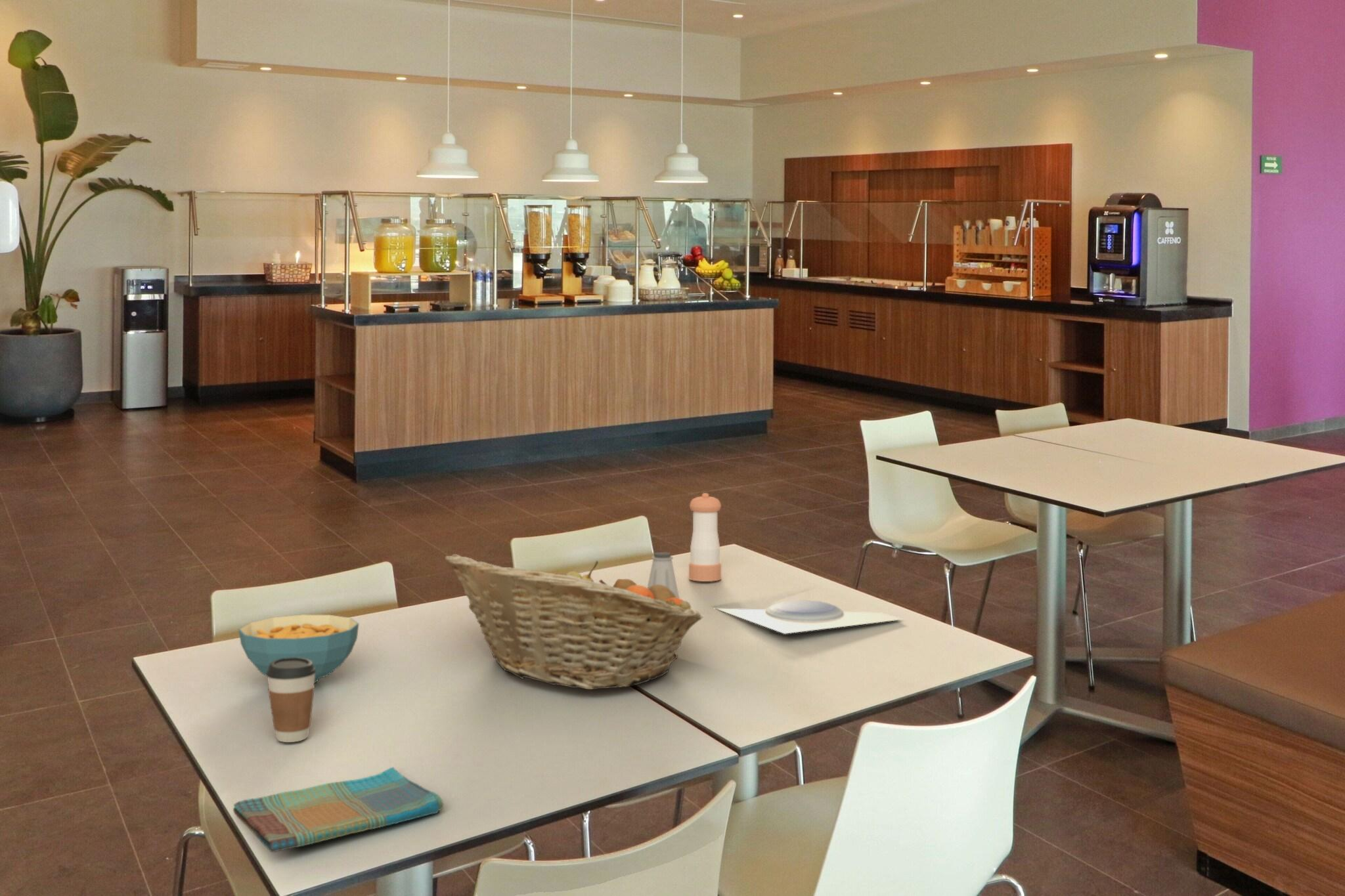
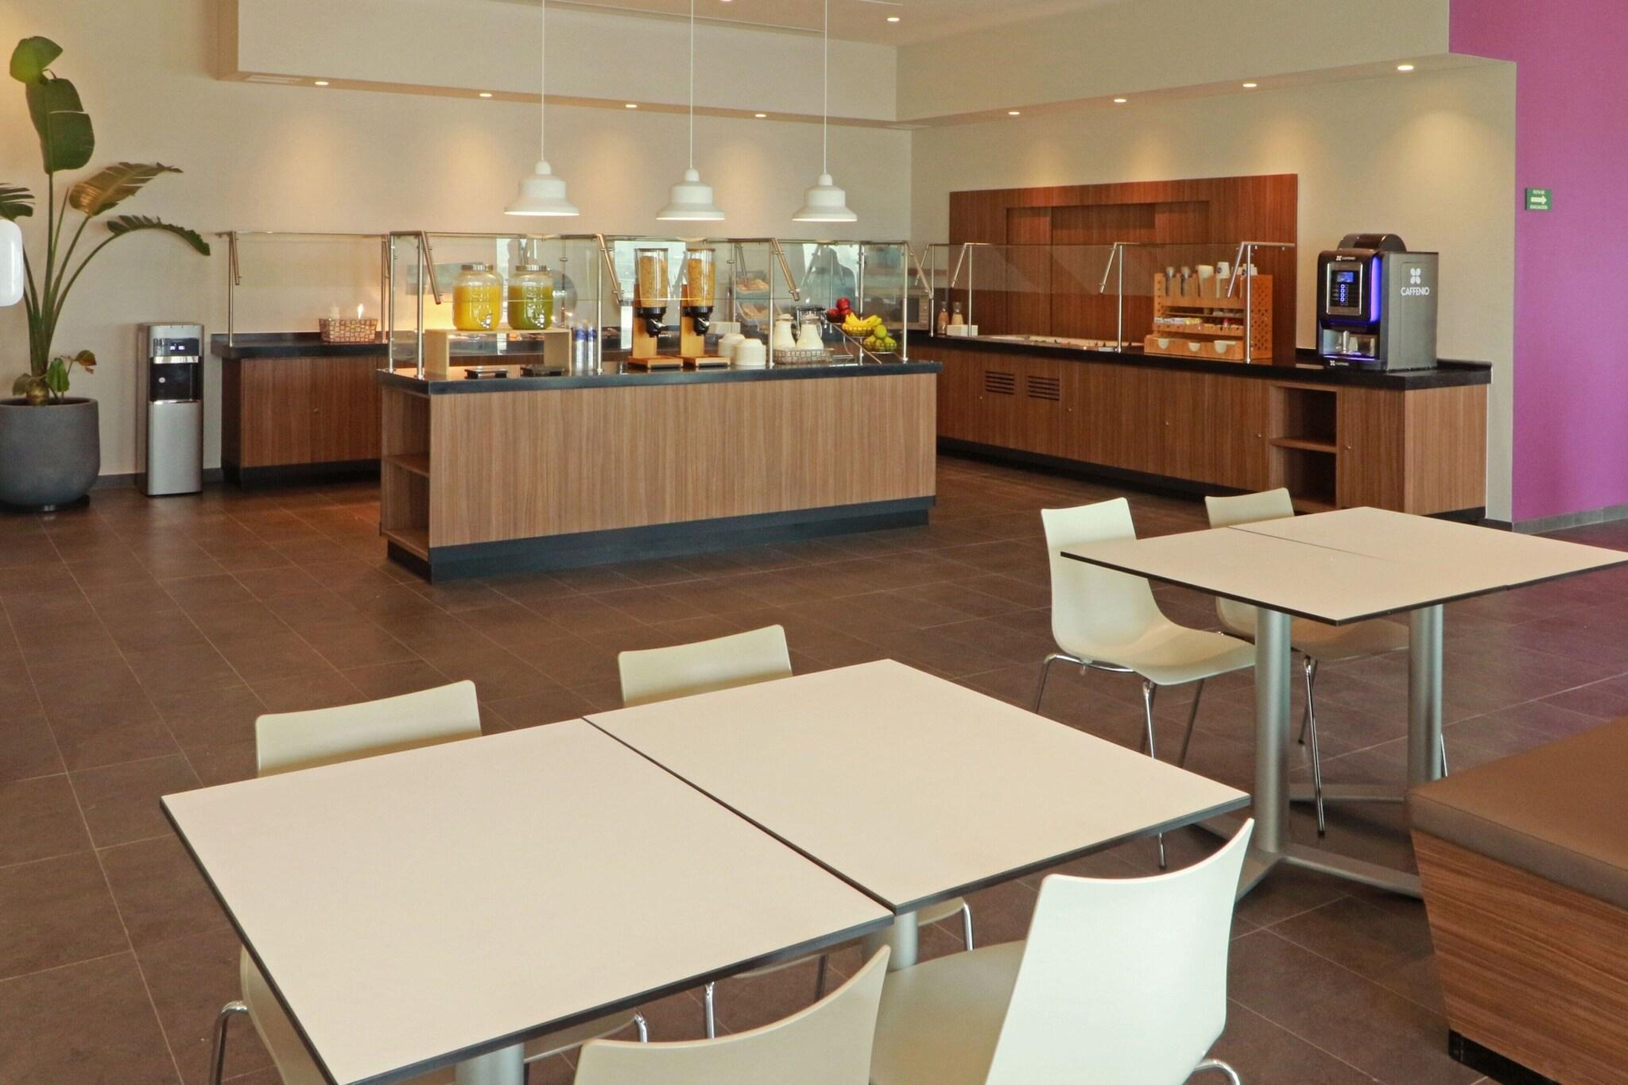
- coffee cup (292, 700)
- saltshaker (662, 577)
- pepper shaker (705, 536)
- dish towel (339, 805)
- plate (805, 608)
- fruit basket (571, 609)
- cereal bowl (299, 654)
